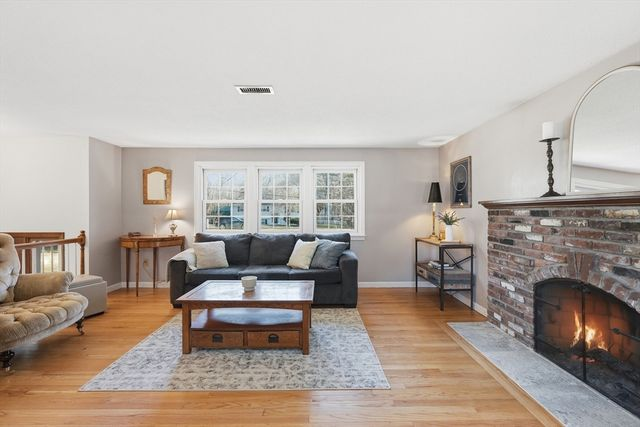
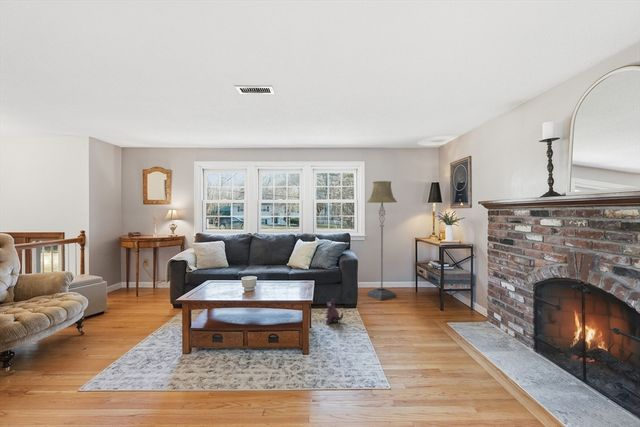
+ floor lamp (381, 239)
+ plush toy (334, 310)
